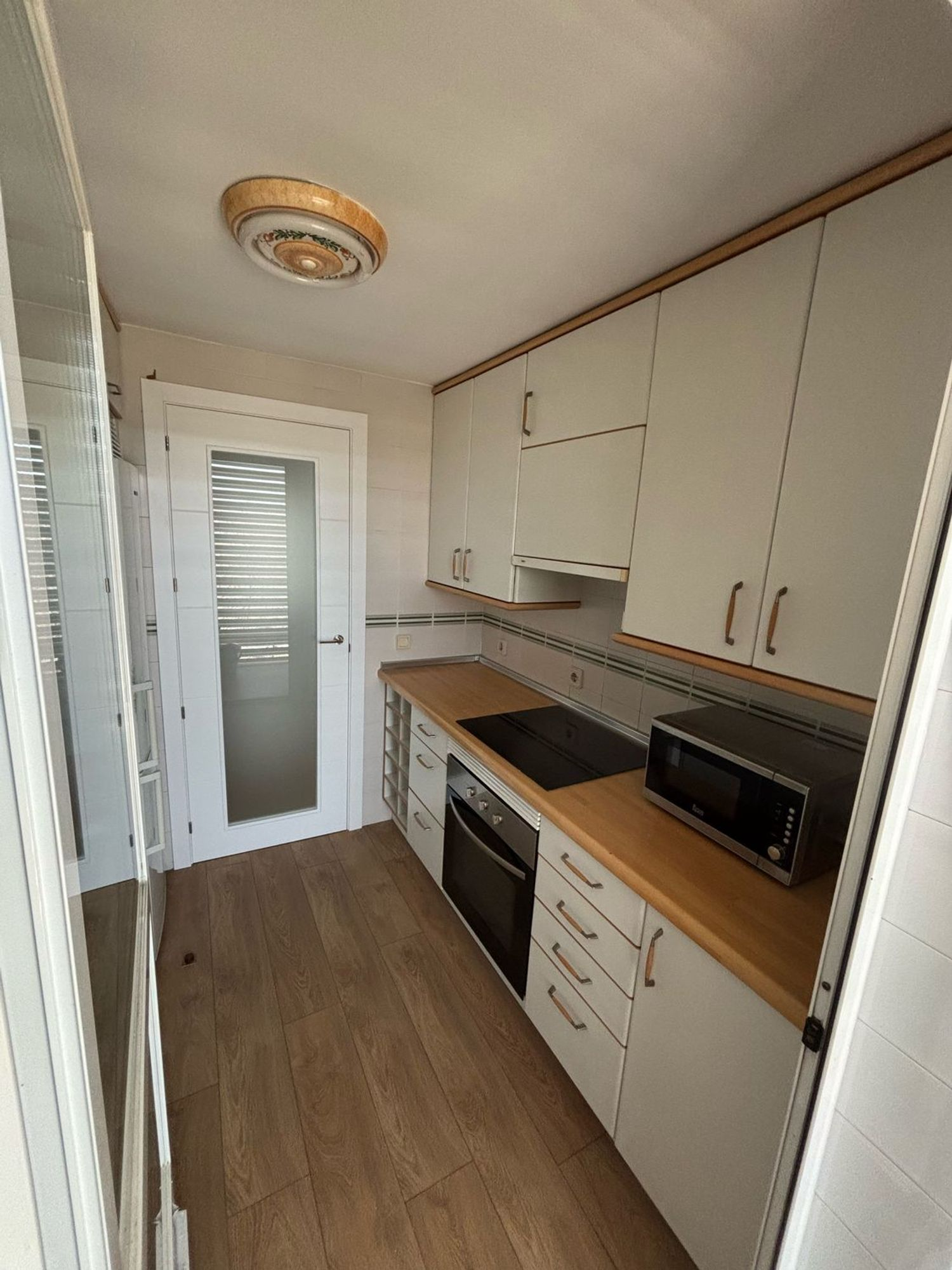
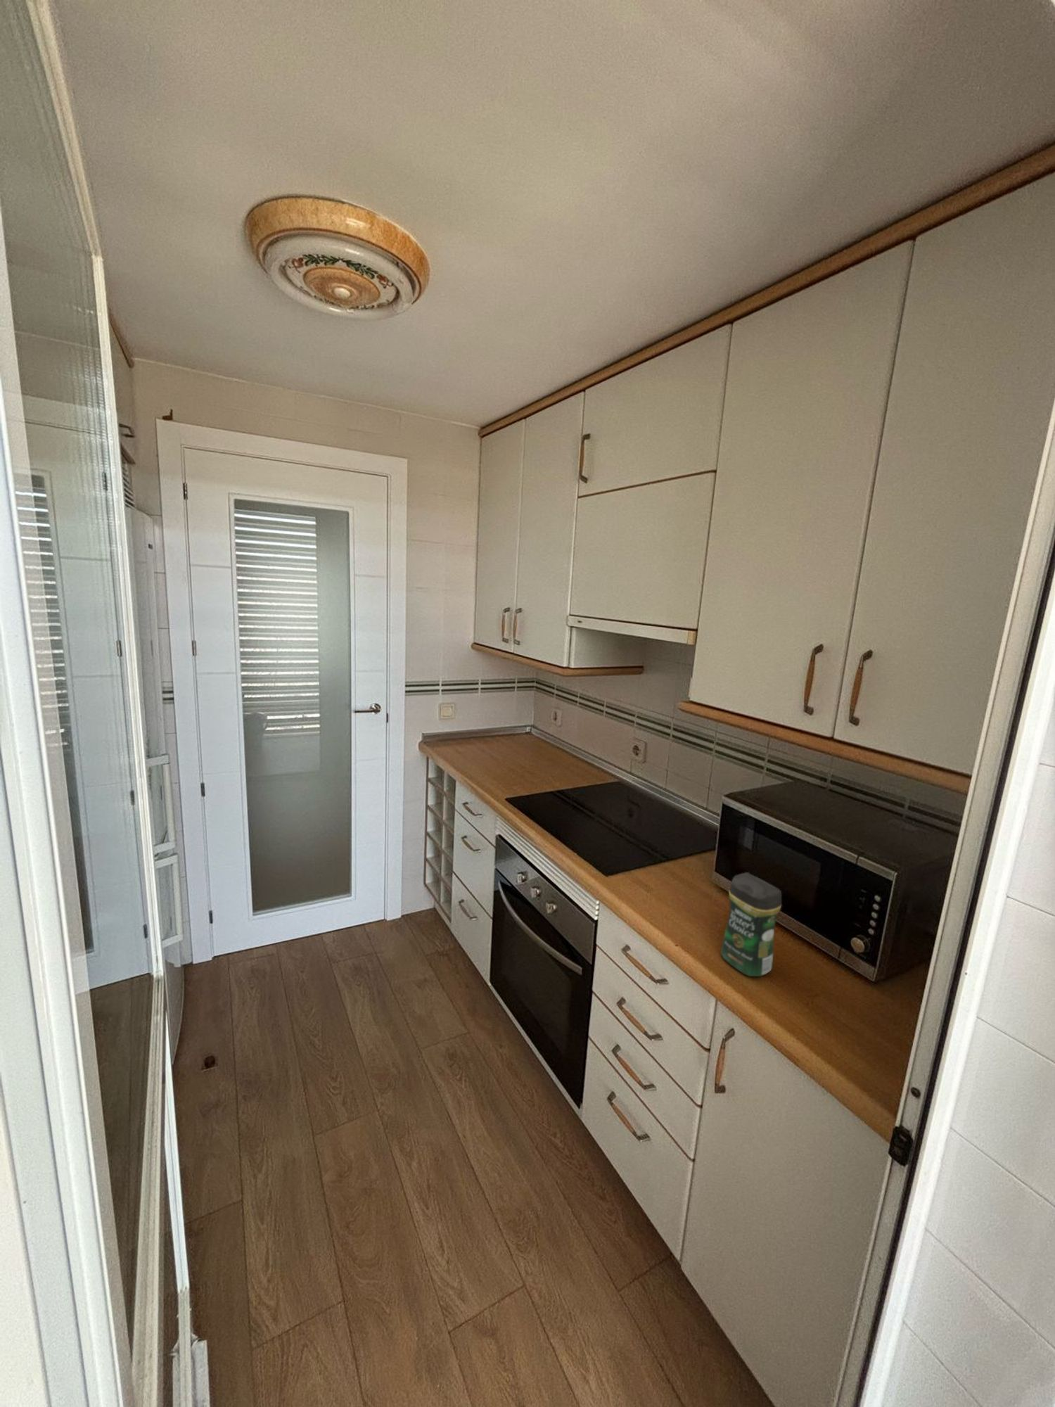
+ coffee jar (750, 922)
